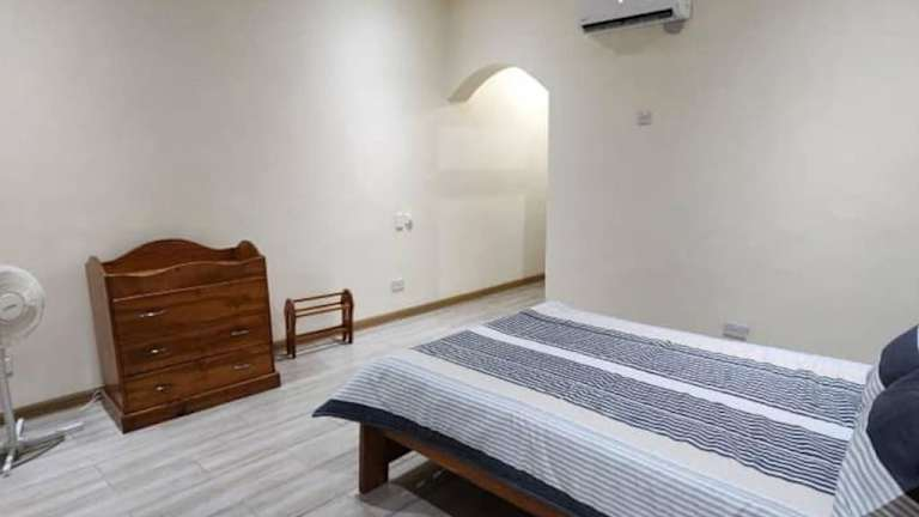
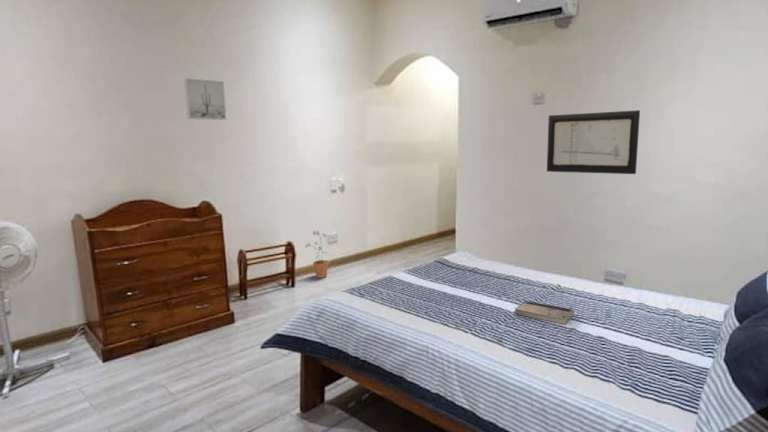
+ potted plant (318, 254)
+ book (544, 311)
+ wall art (589, 143)
+ wall art (205, 99)
